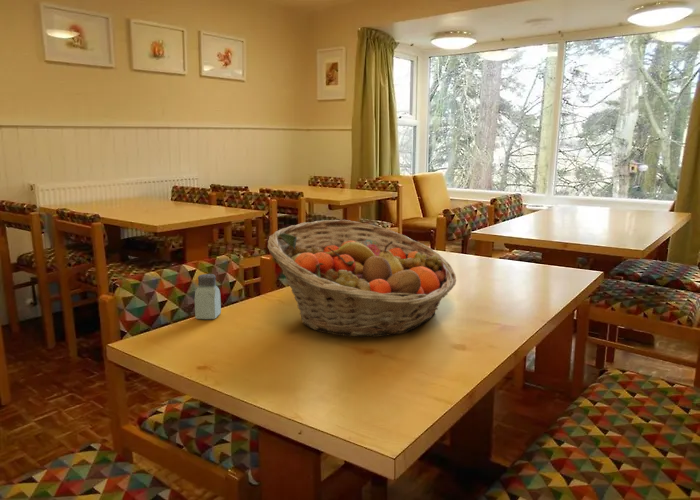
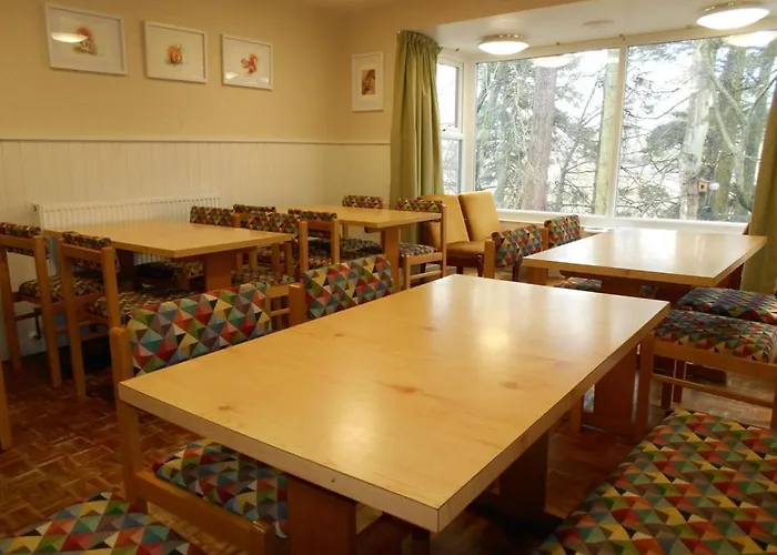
- fruit basket (364, 271)
- saltshaker (207, 296)
